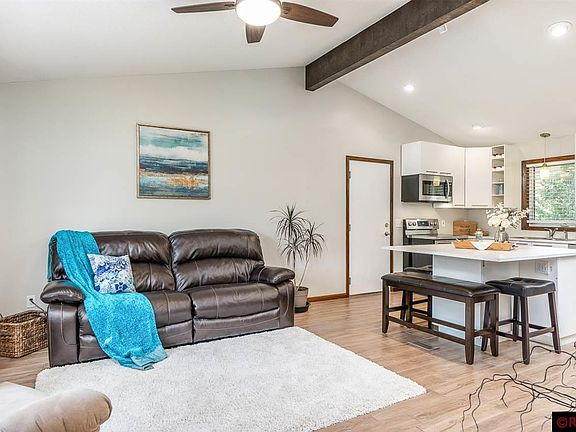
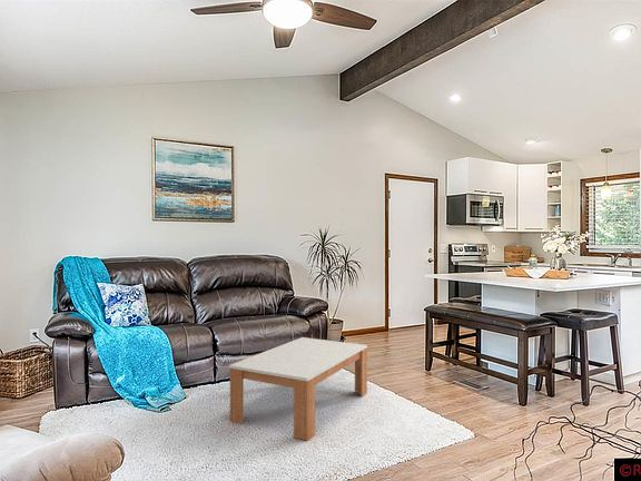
+ coffee table (304, 380)
